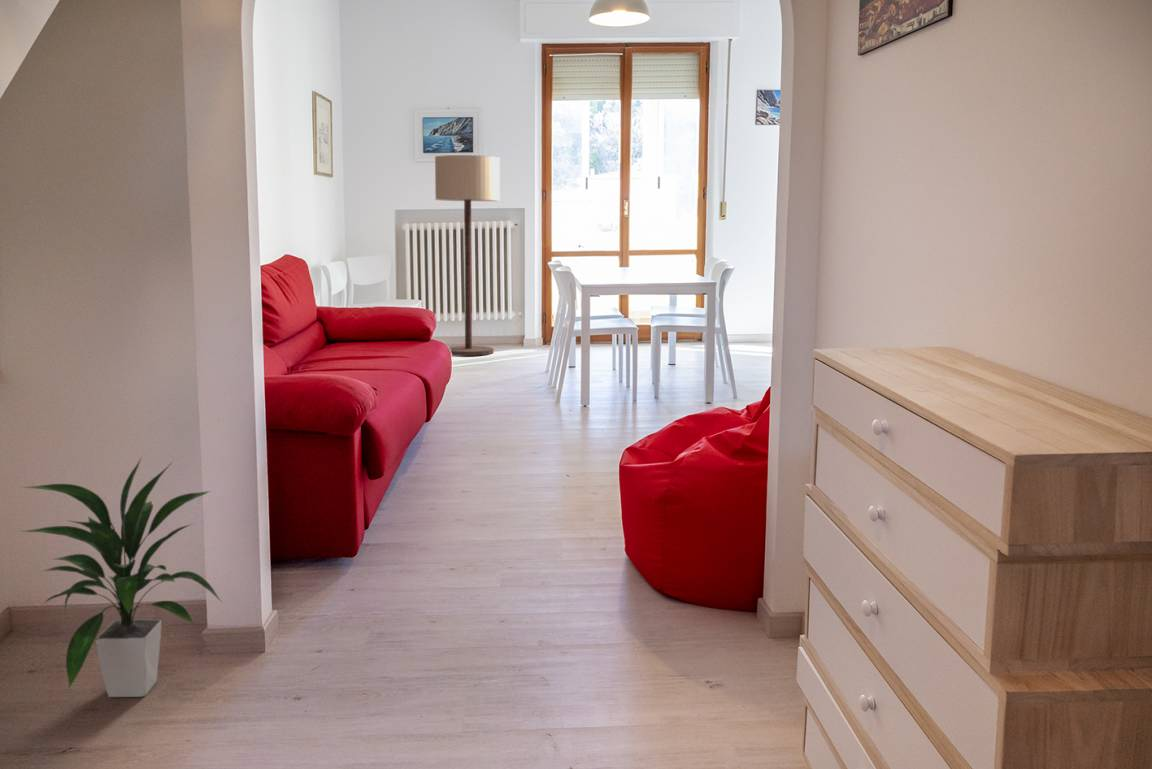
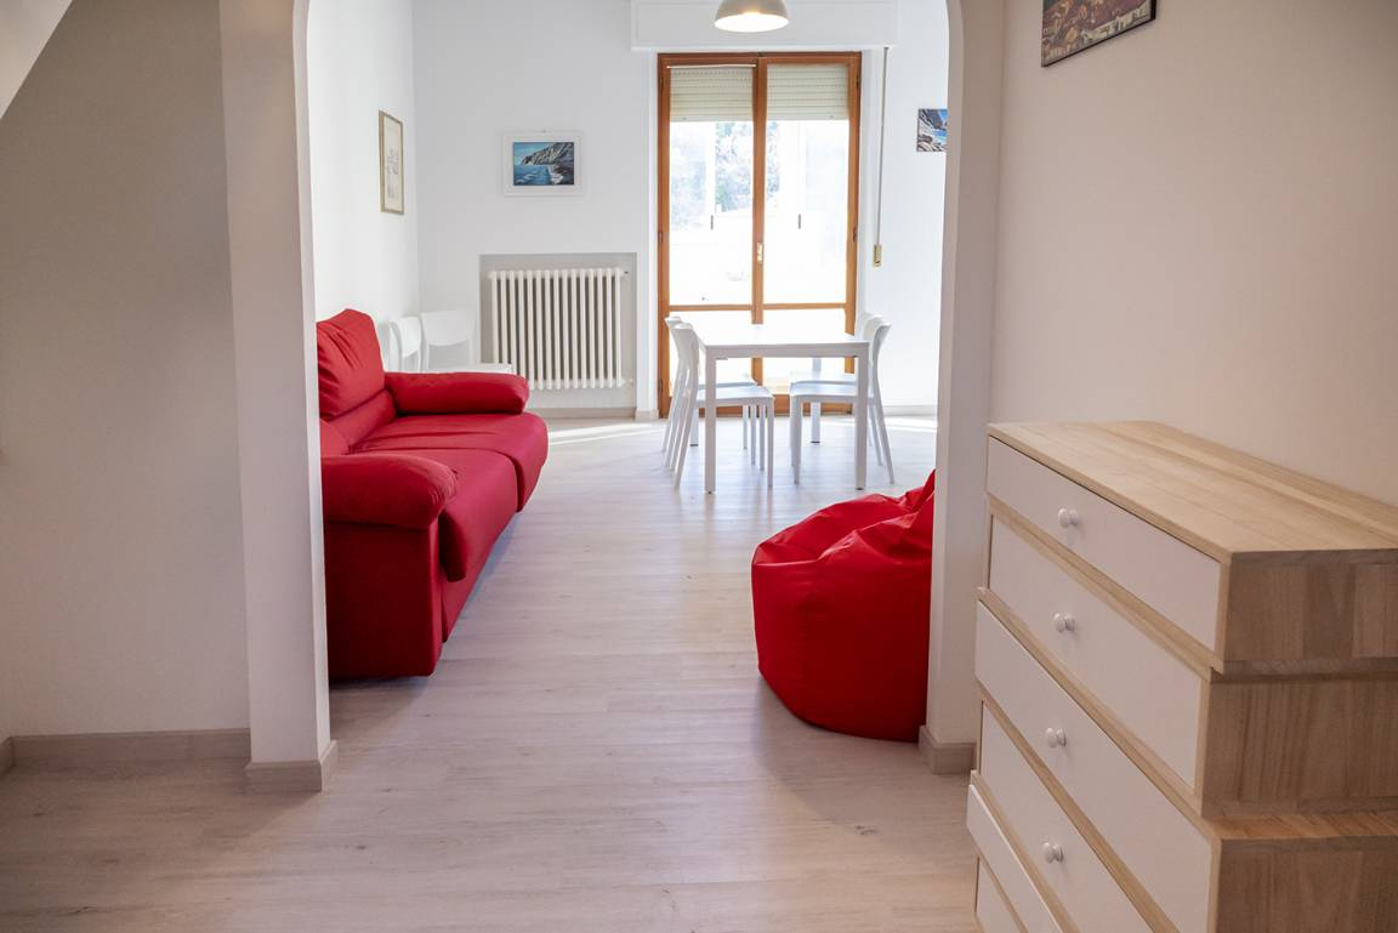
- indoor plant (117, 578)
- floor lamp (468, 256)
